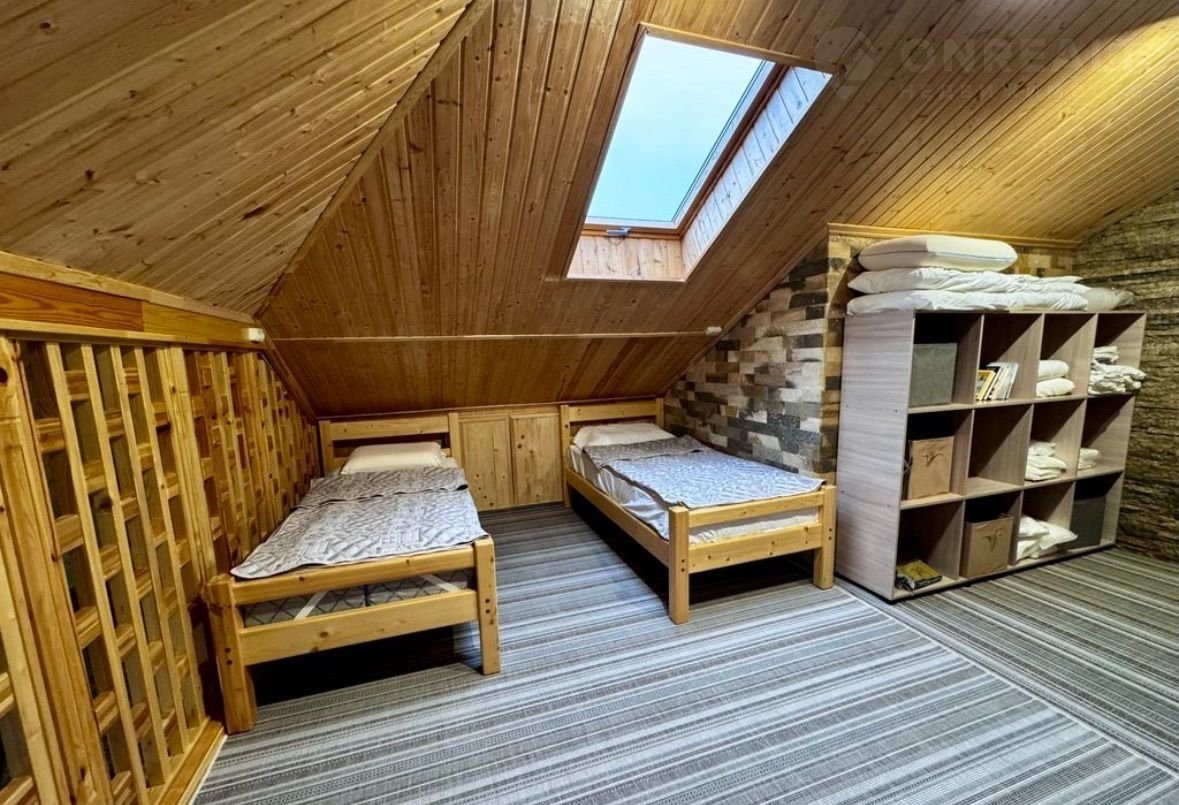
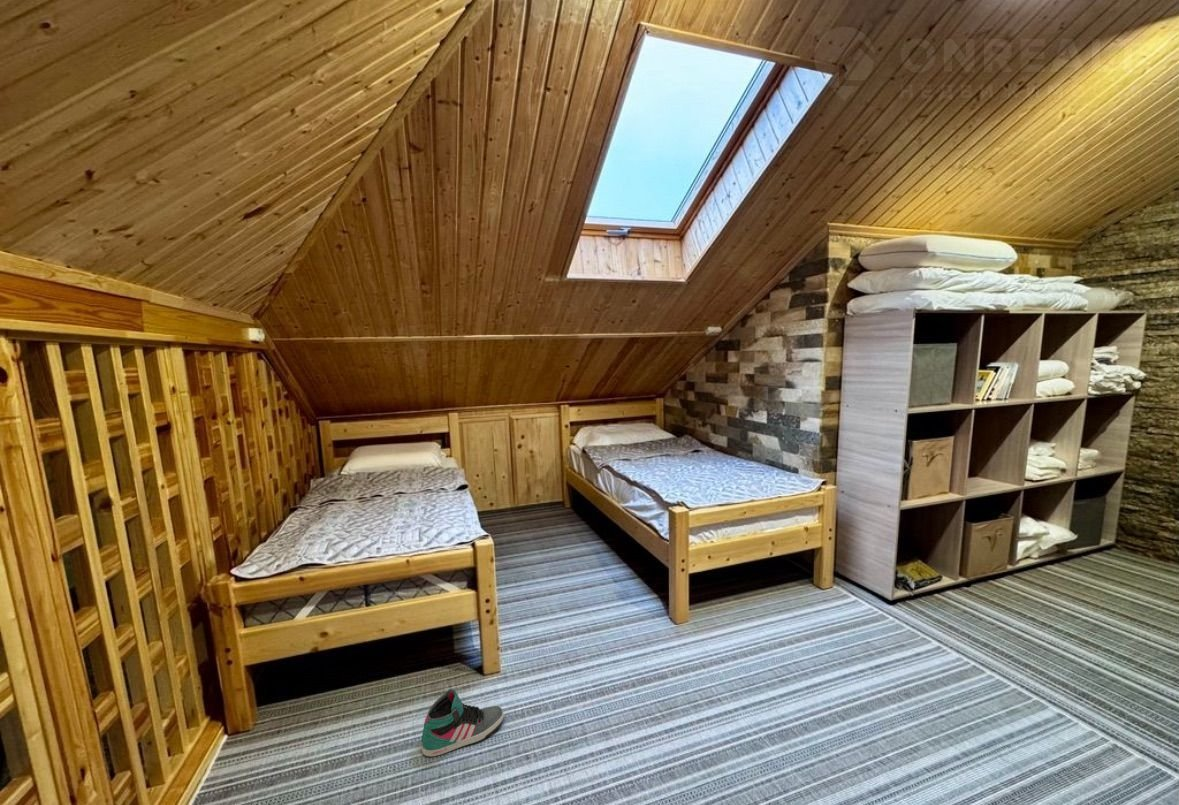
+ sneaker (462, 712)
